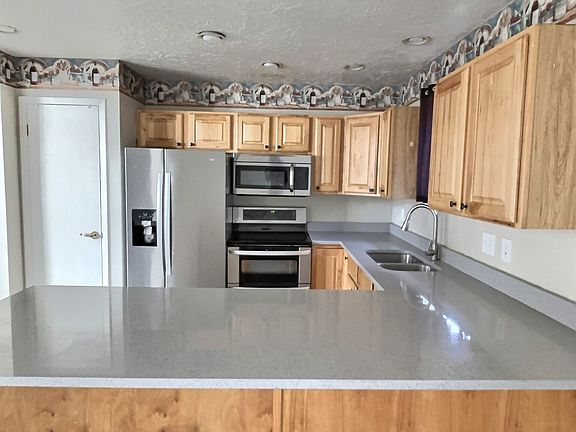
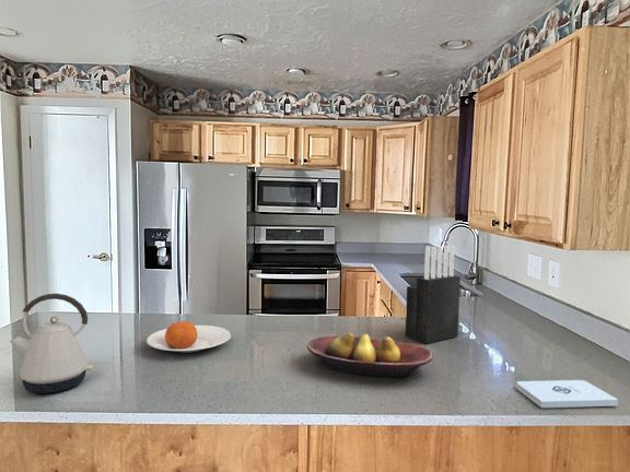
+ fruit bowl (368, 351)
+ plate (189, 333)
+ knife block (431, 291)
+ notepad (563, 392)
+ kettle (51, 339)
